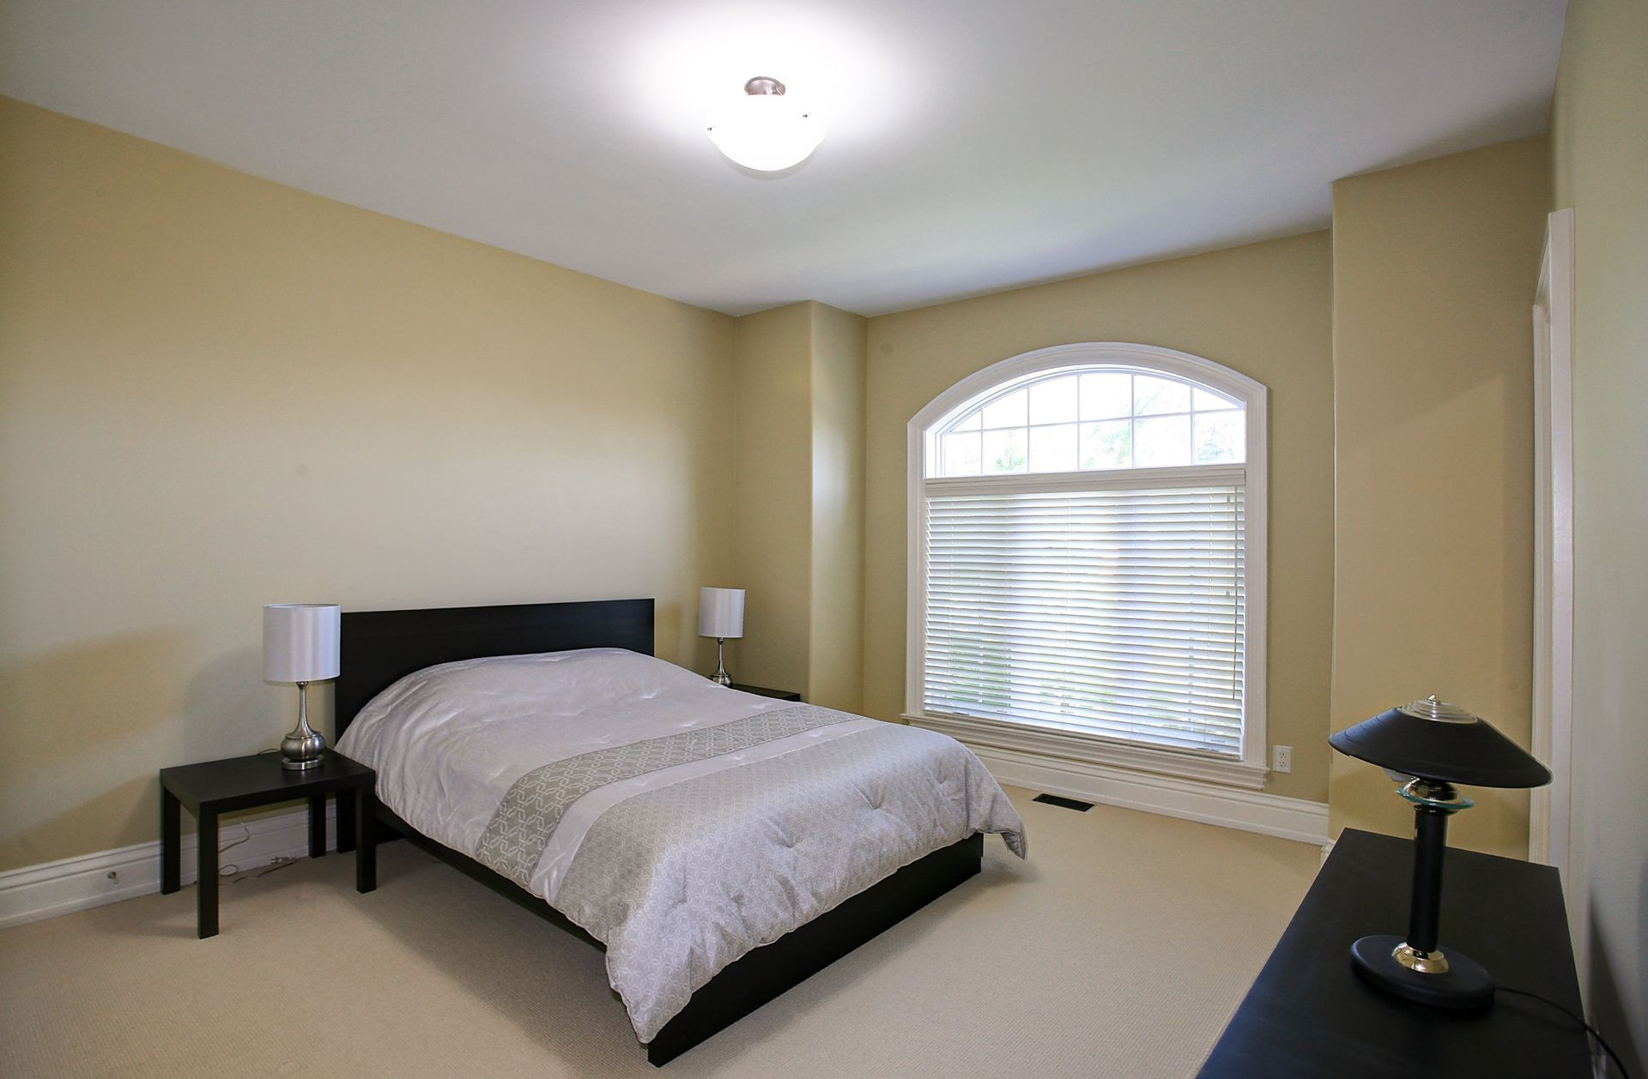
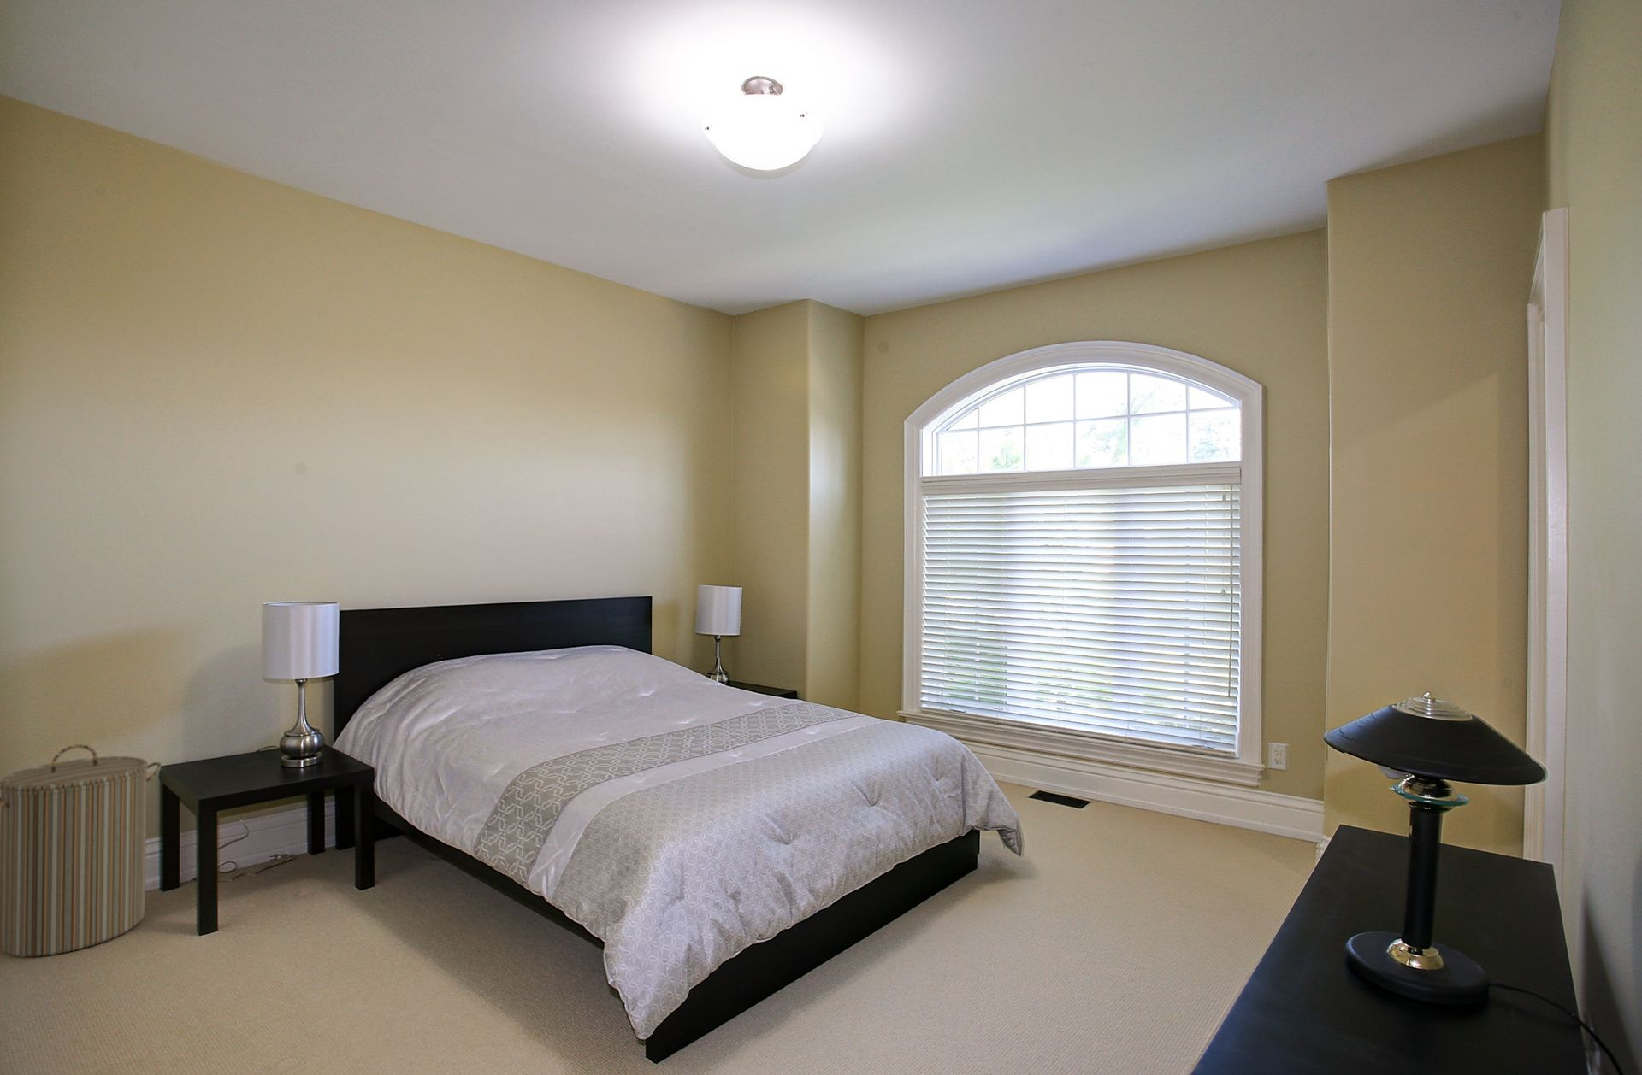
+ laundry hamper (76, 837)
